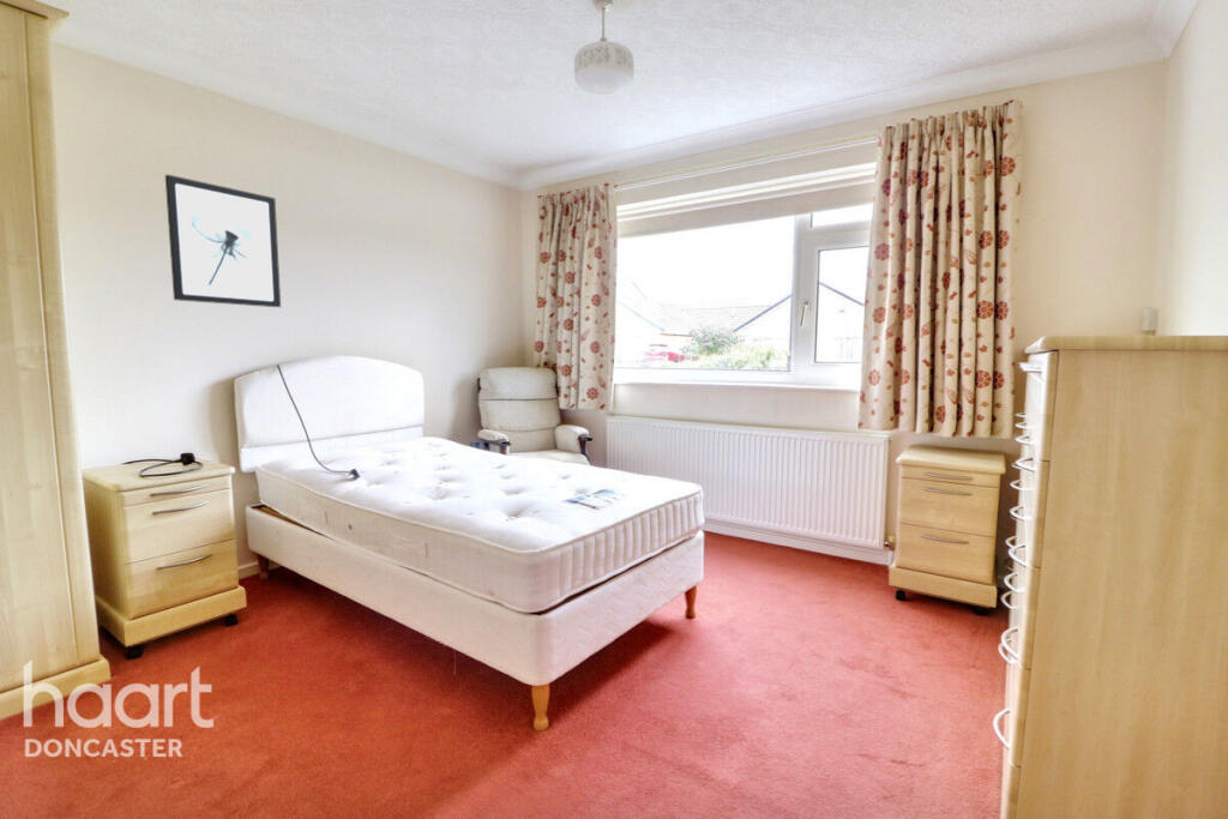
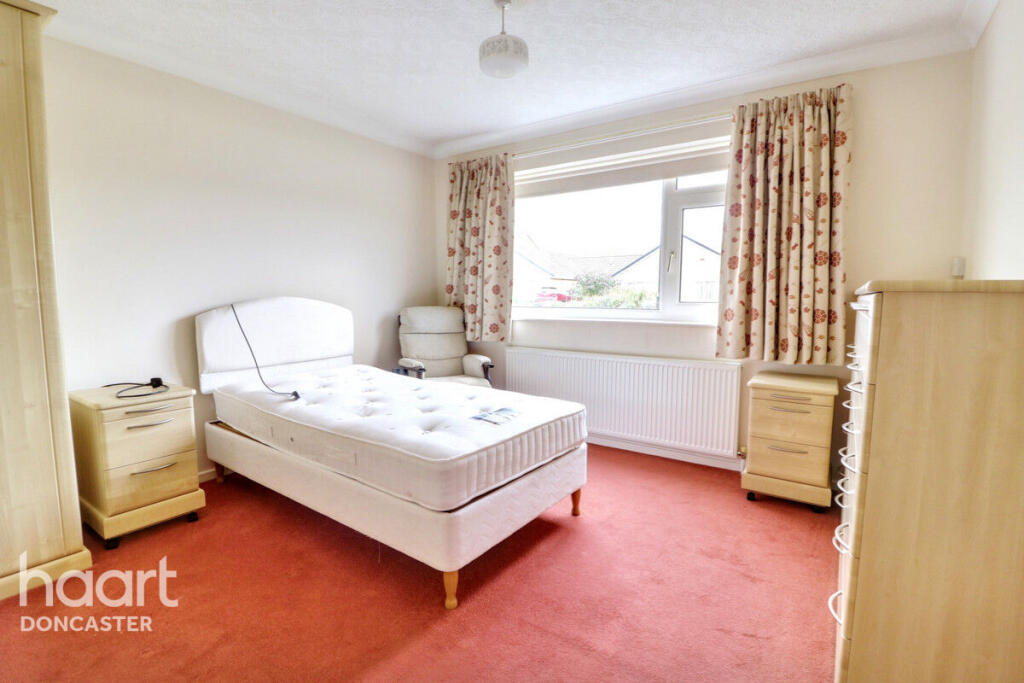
- wall art (227, 246)
